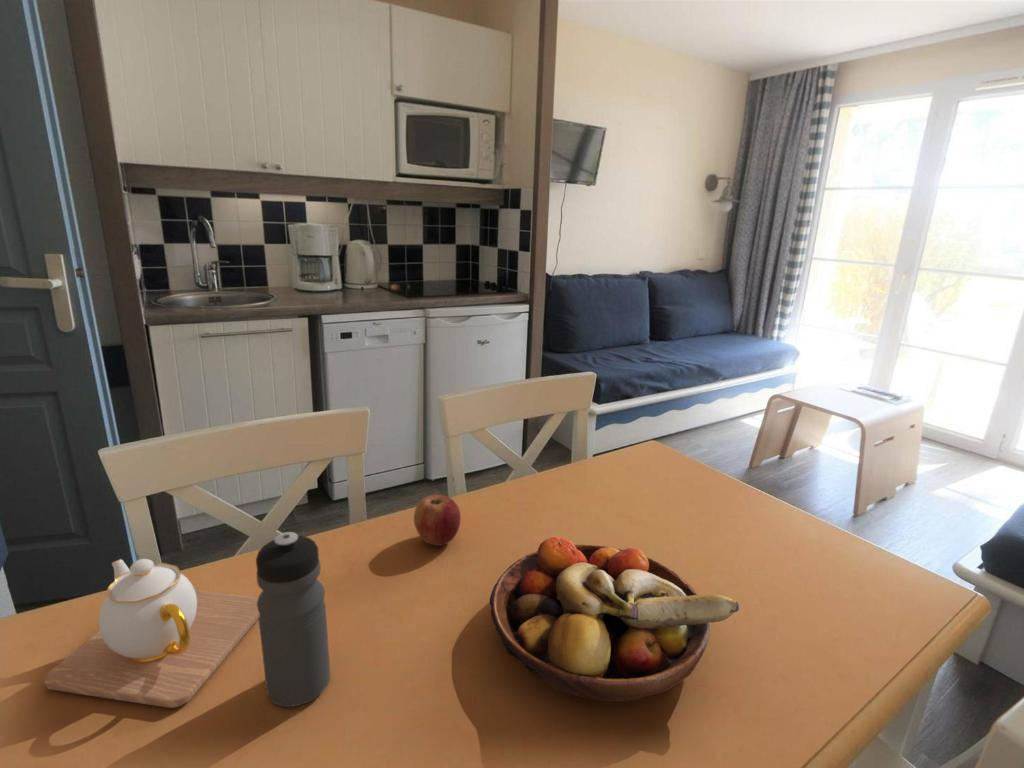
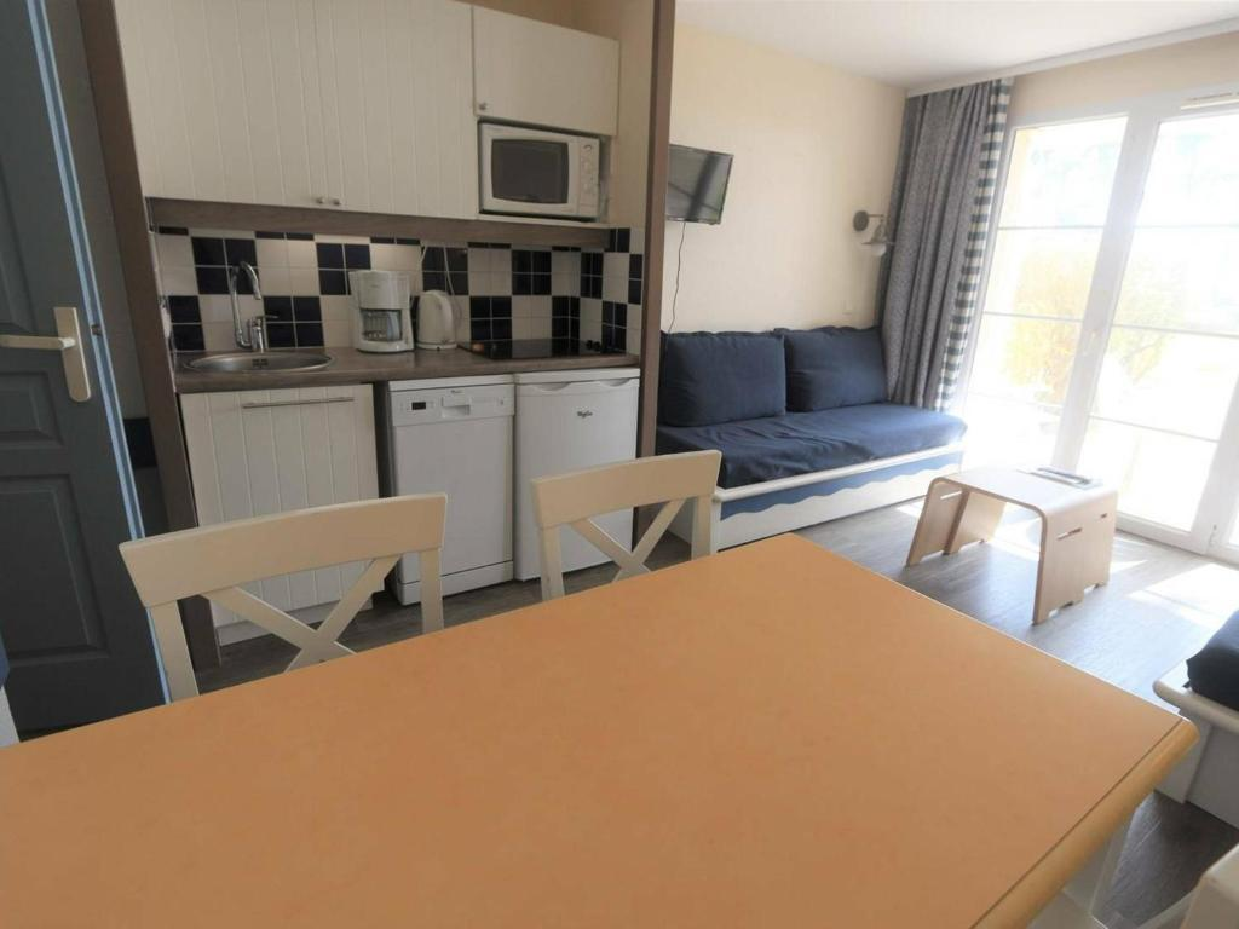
- water bottle (292, 613)
- fruit bowl (601, 593)
- apple (437, 519)
- teapot (159, 598)
